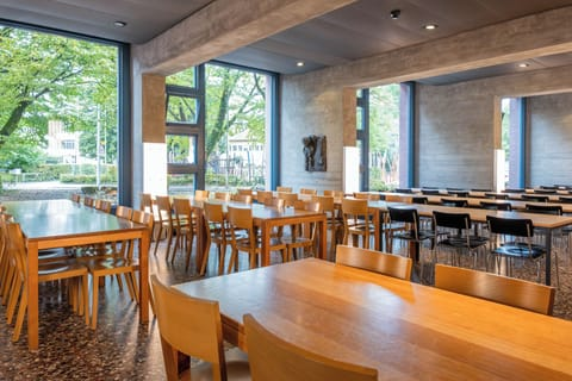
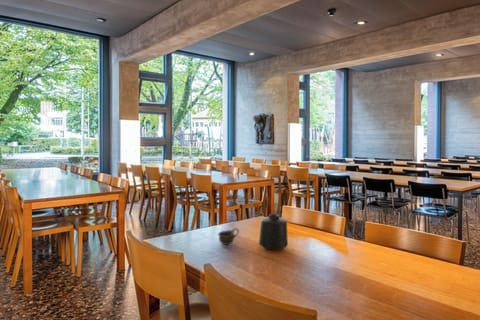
+ mug (270, 230)
+ cup (227, 236)
